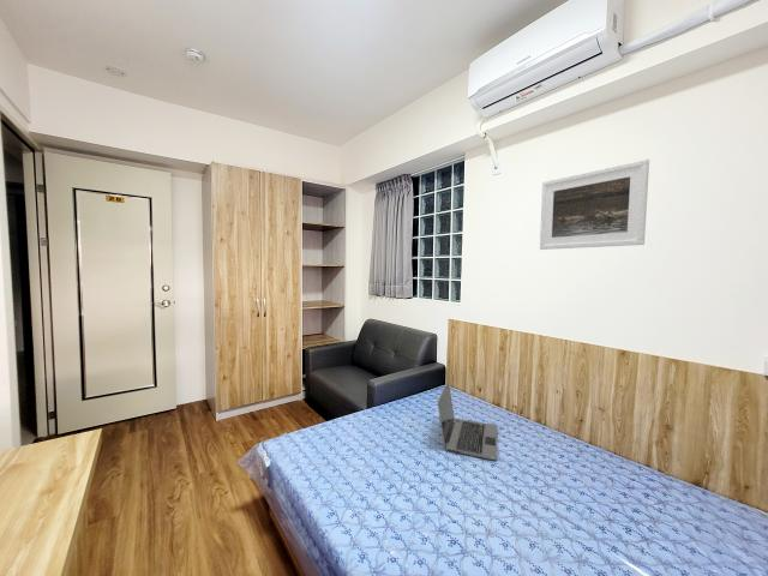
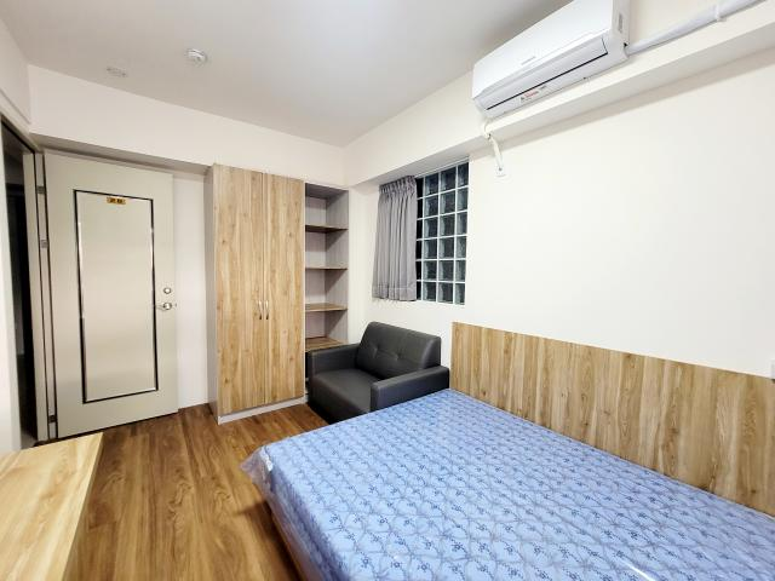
- laptop (468, 420)
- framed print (587, 209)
